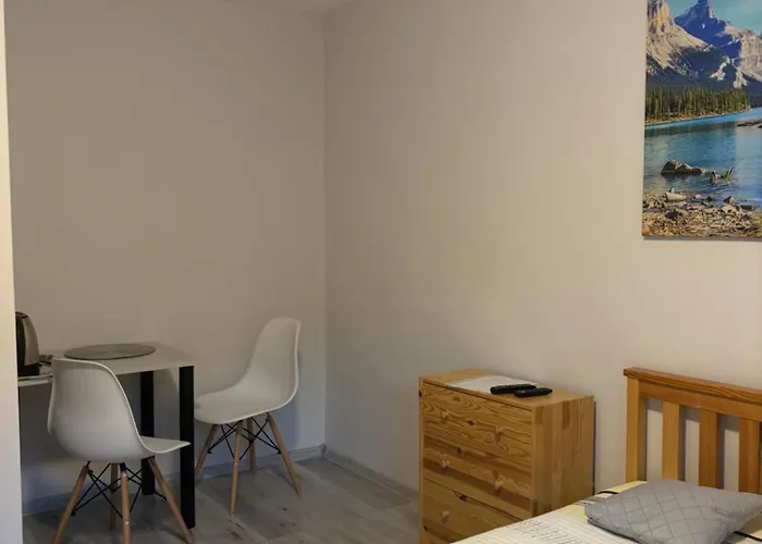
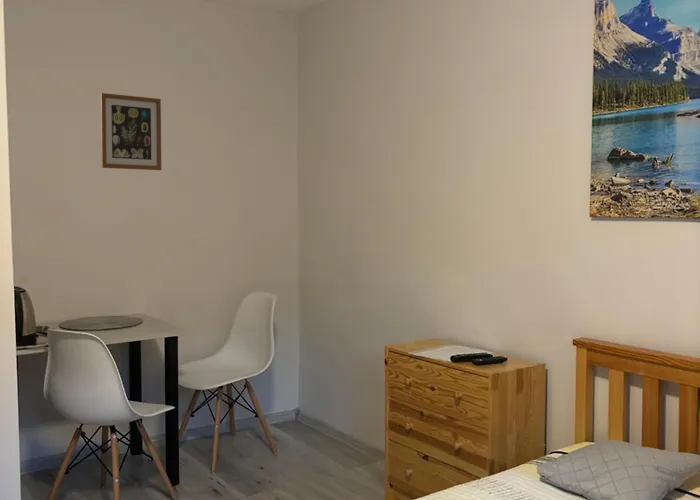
+ wall art (131, 132)
